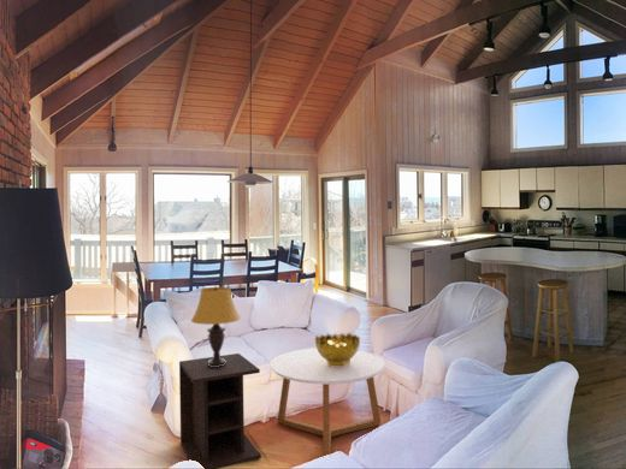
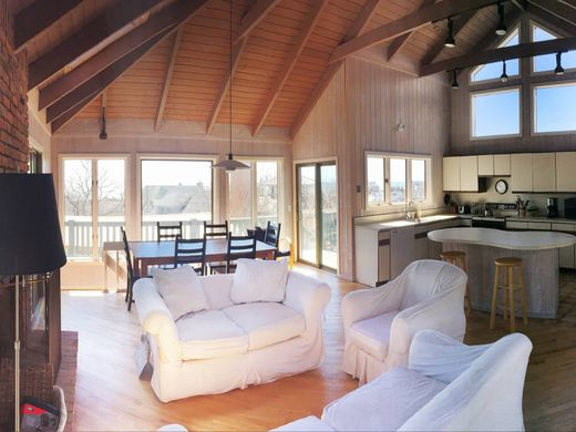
- table lamp (215, 325)
- coffee table (327, 398)
- nightstand (218, 408)
- decorative bowl (337, 349)
